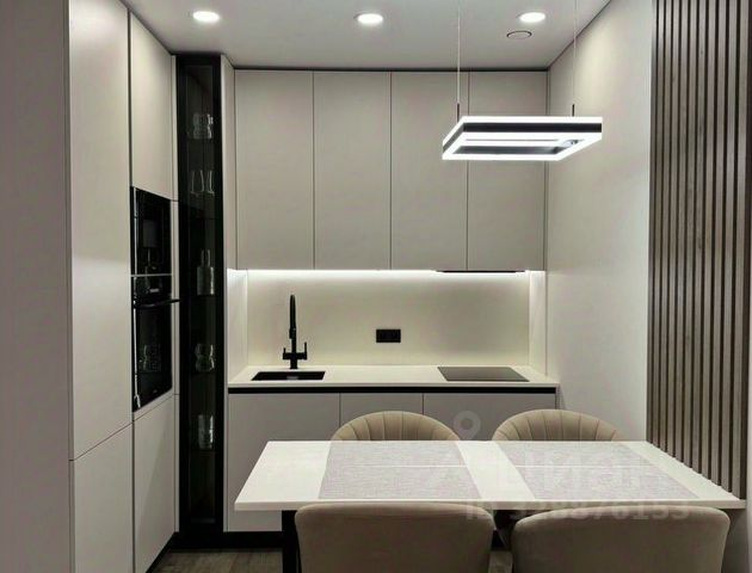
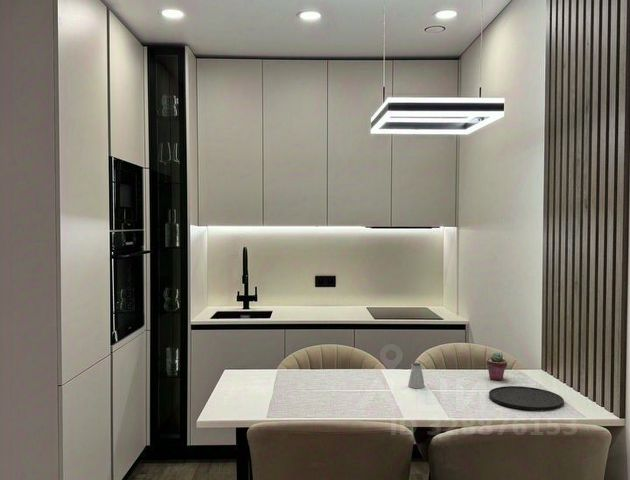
+ potted succulent (496, 365)
+ plate (525, 397)
+ saltshaker (416, 374)
